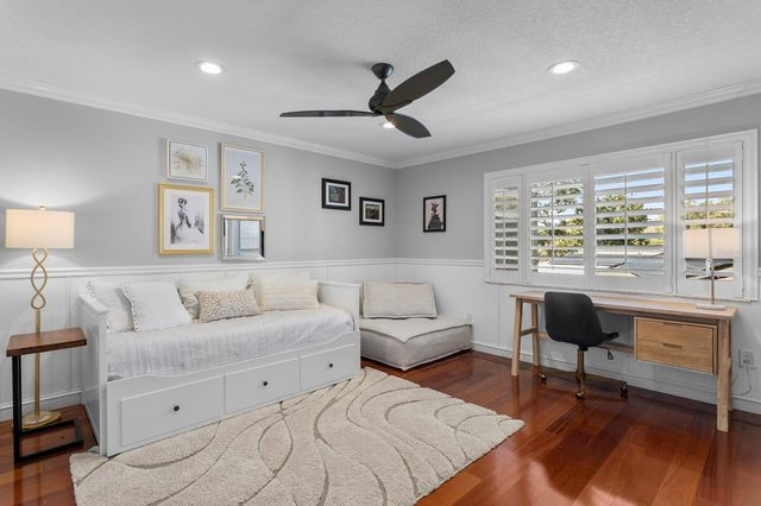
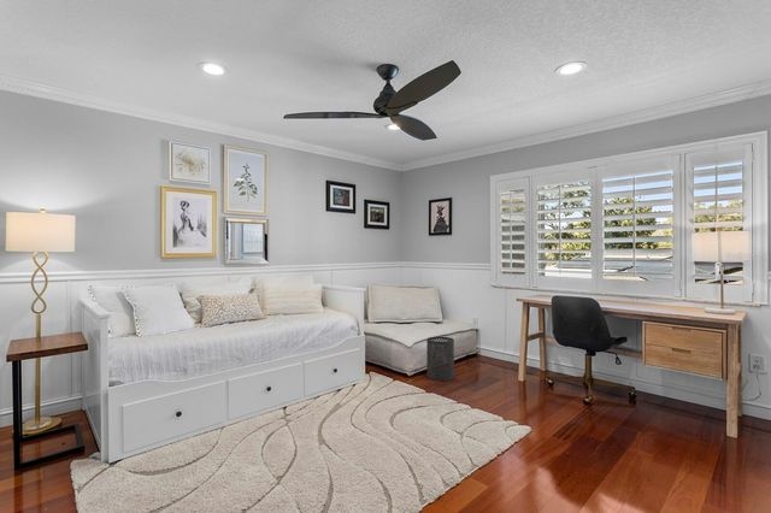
+ trash can (440, 358)
